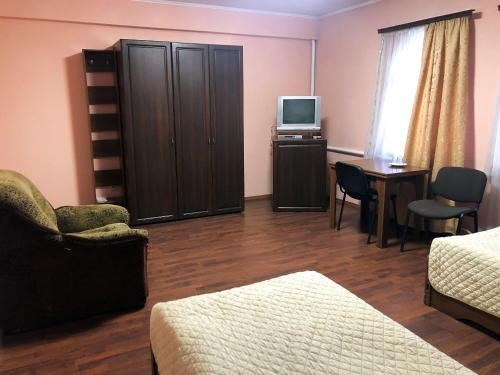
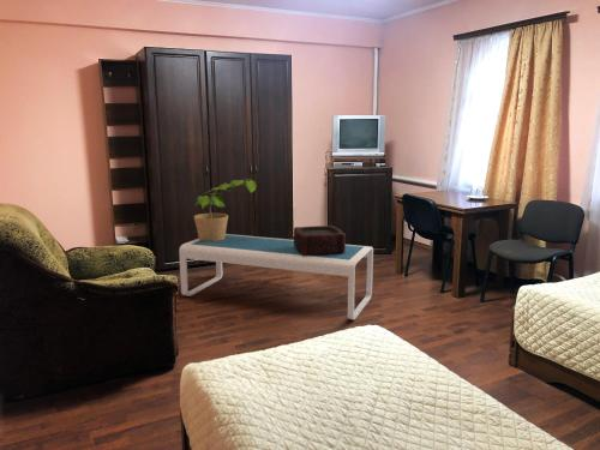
+ potted plant (222, 206)
+ coffee table (276, 268)
+ decorative container (318, 240)
